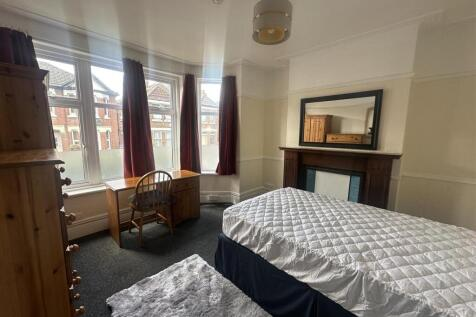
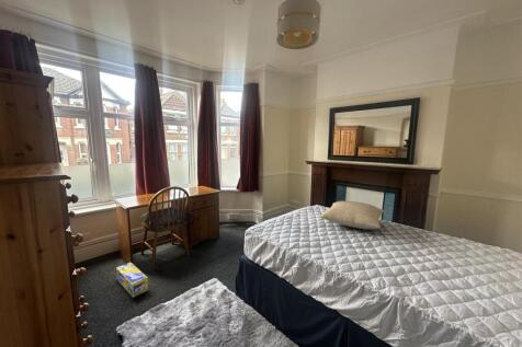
+ box (132, 278)
+ pillow (353, 213)
